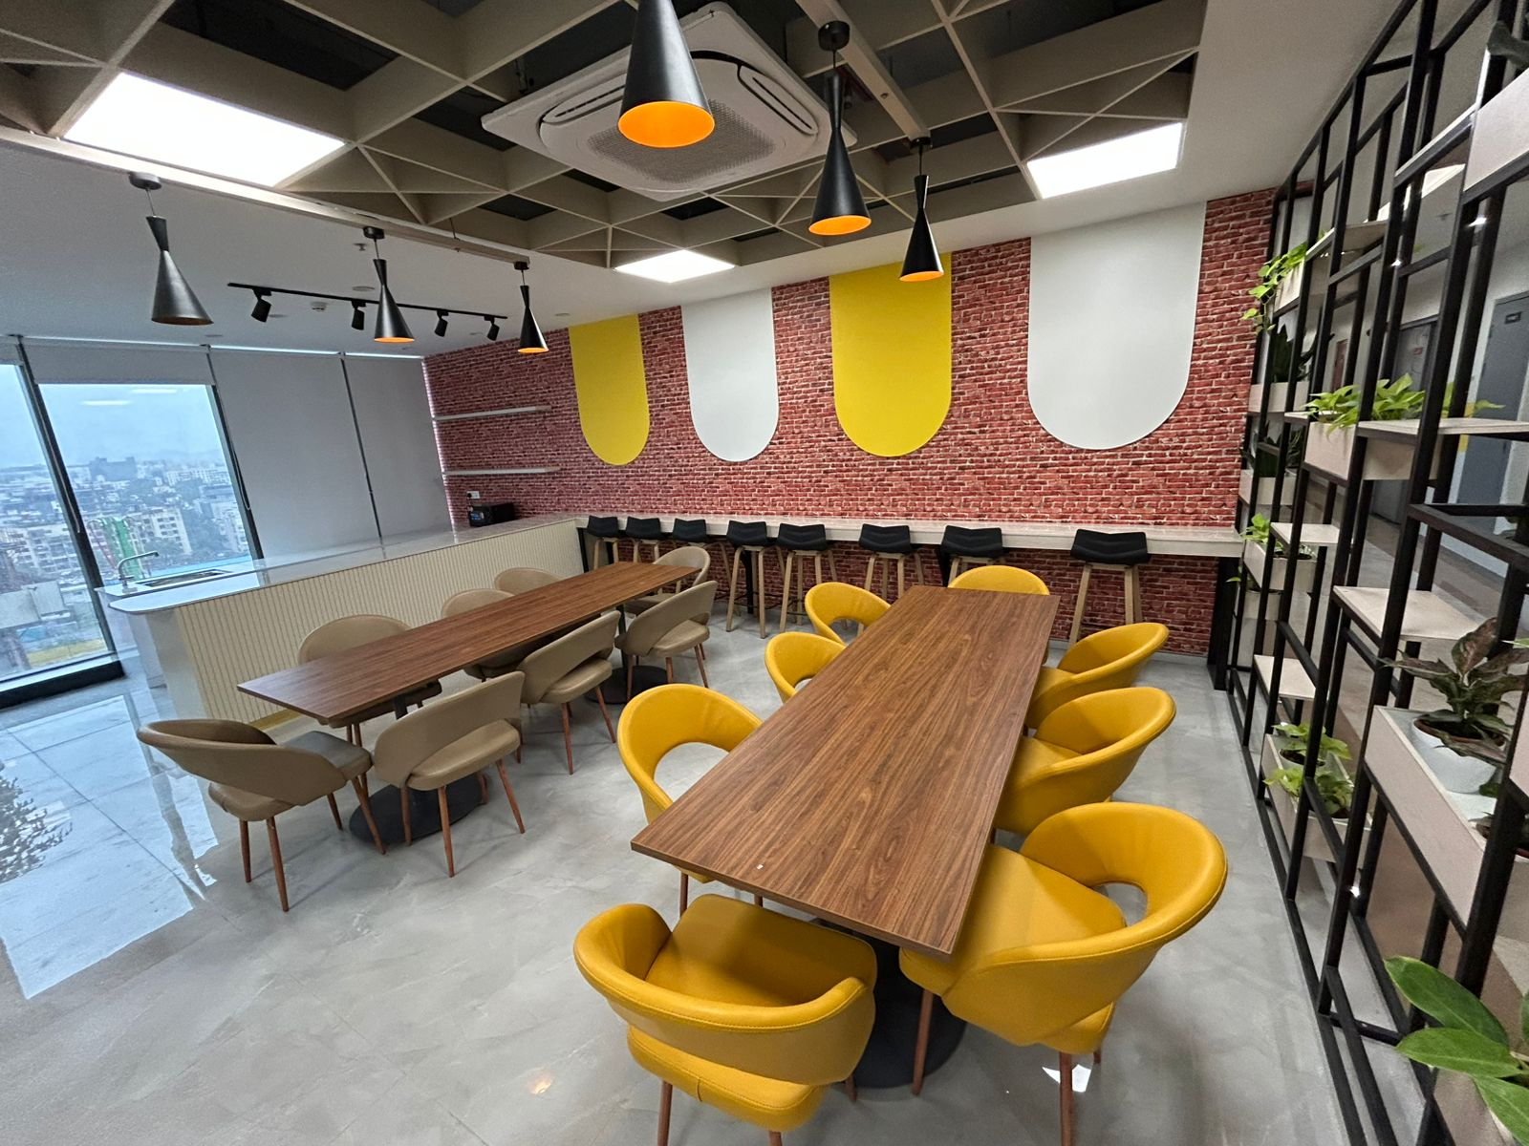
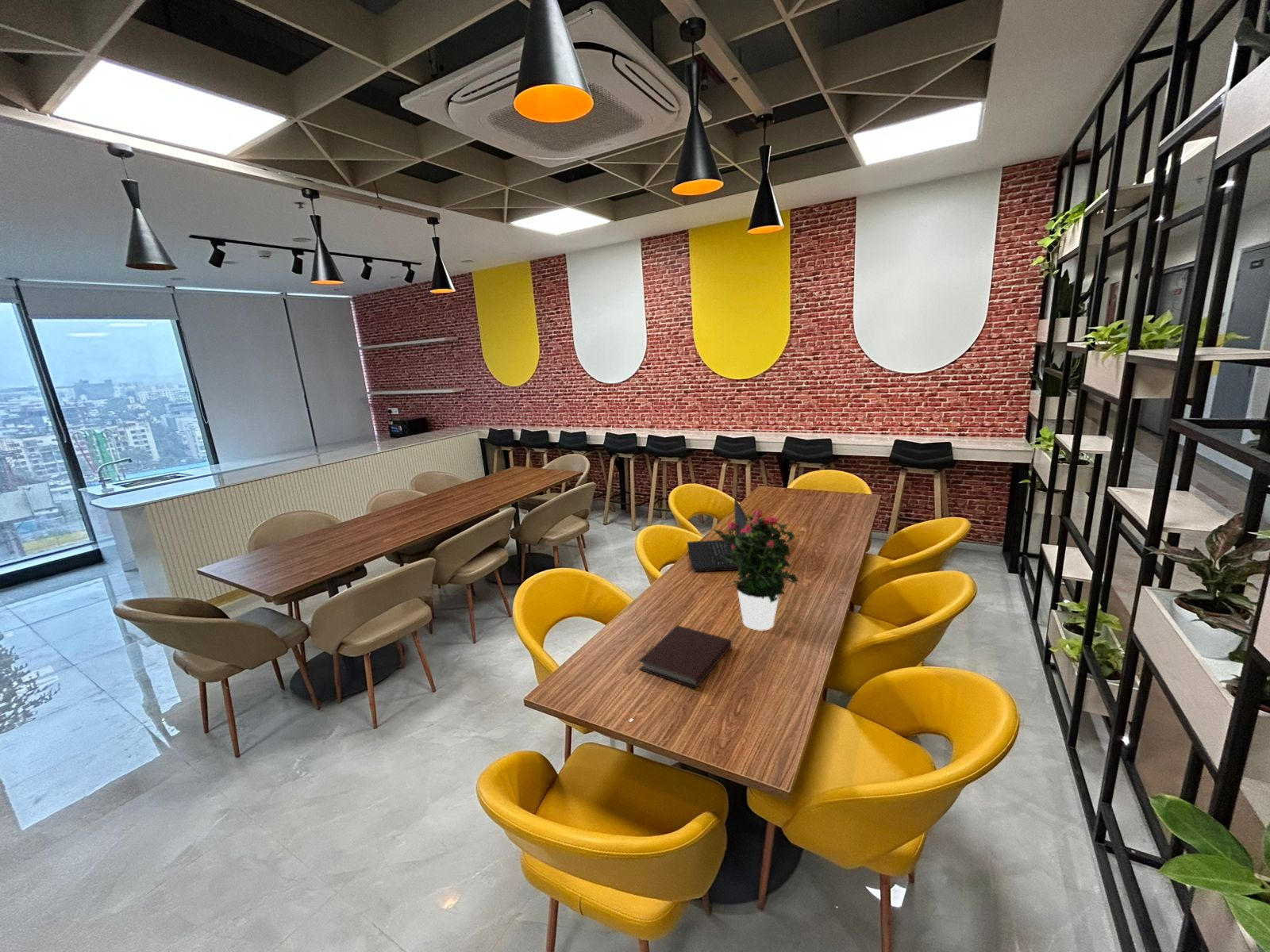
+ laptop (714, 540)
+ potted flower (757, 570)
+ notebook (686, 654)
